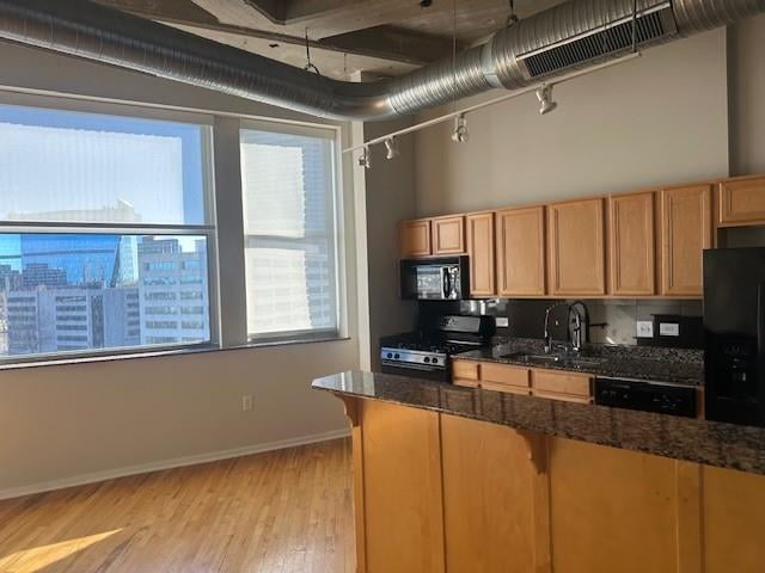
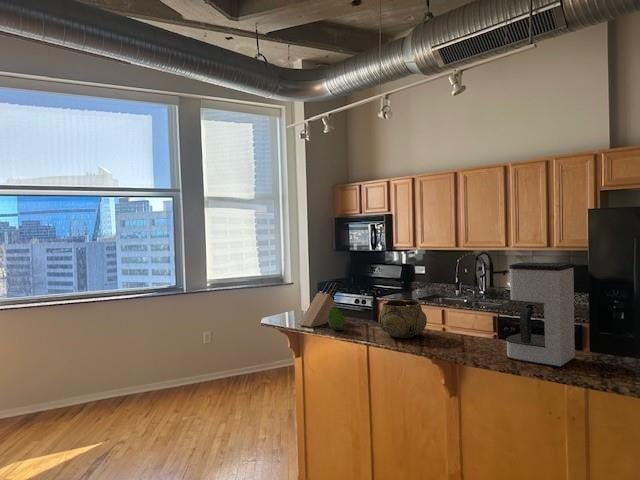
+ coffee maker (532, 311)
+ fruit (336, 317)
+ decorative bowl (402, 319)
+ knife block (319, 303)
